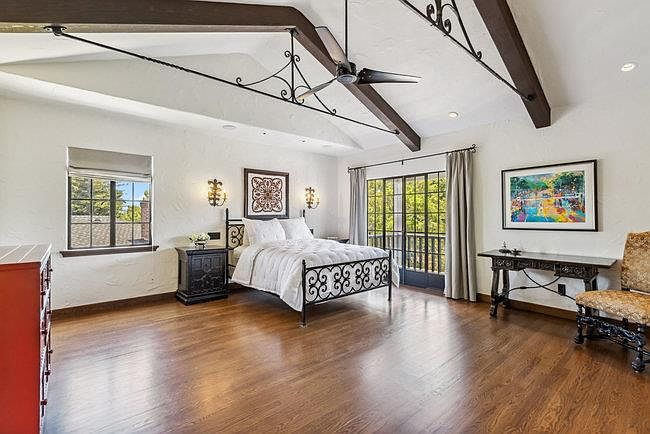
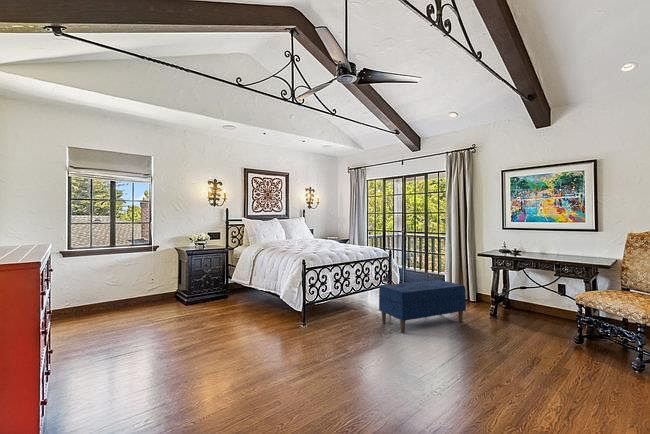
+ bench (422, 303)
